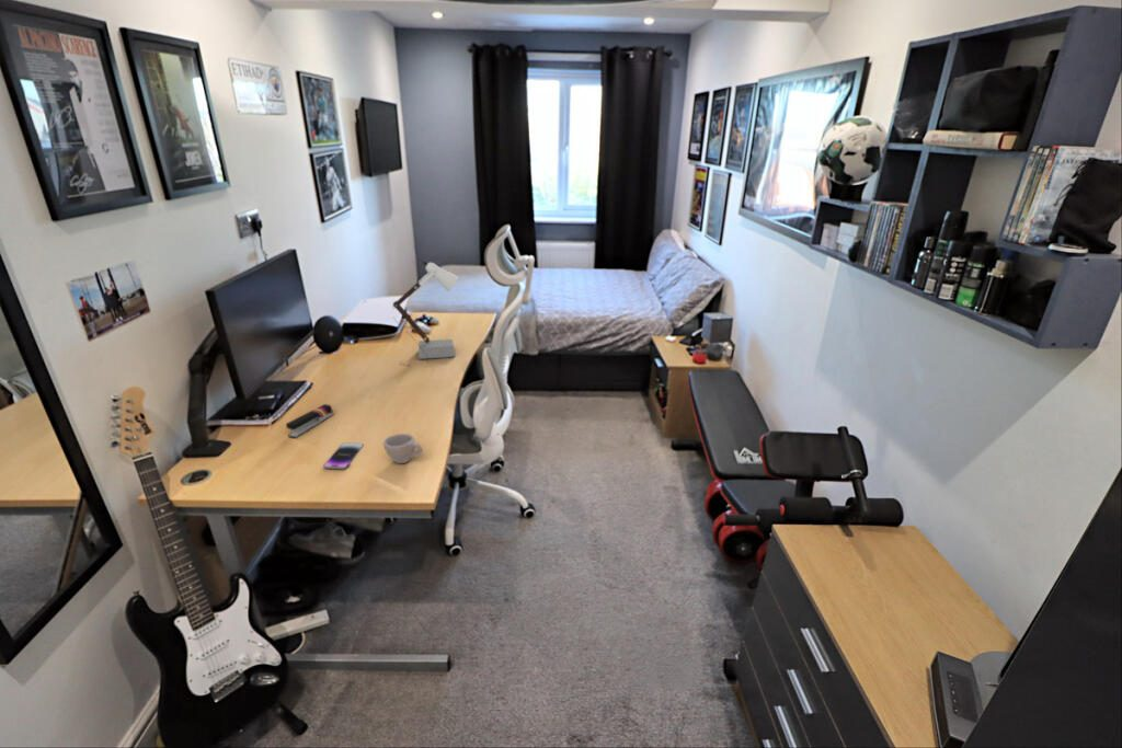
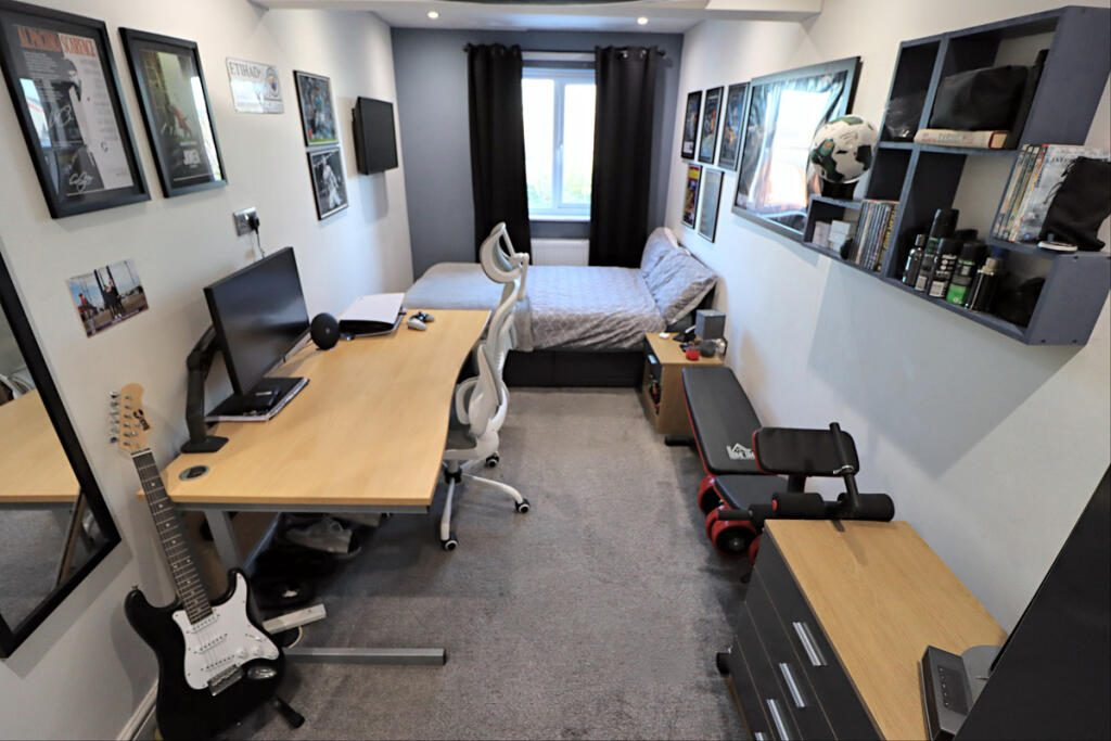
- cup (404, 450)
- desk lamp (411, 318)
- stapler (310, 418)
- smartphone (344, 454)
